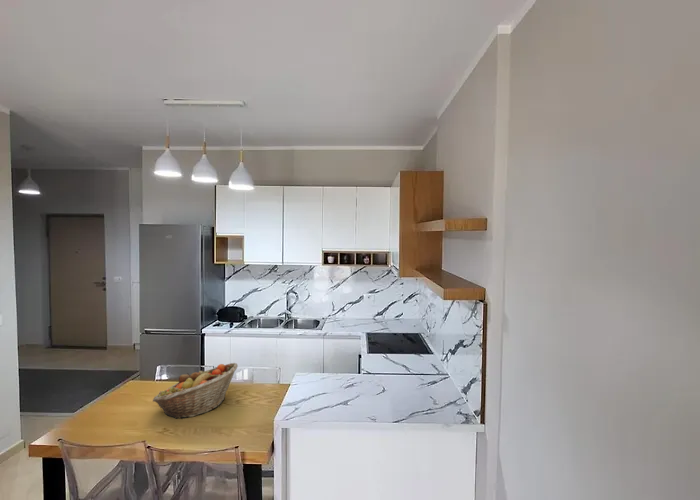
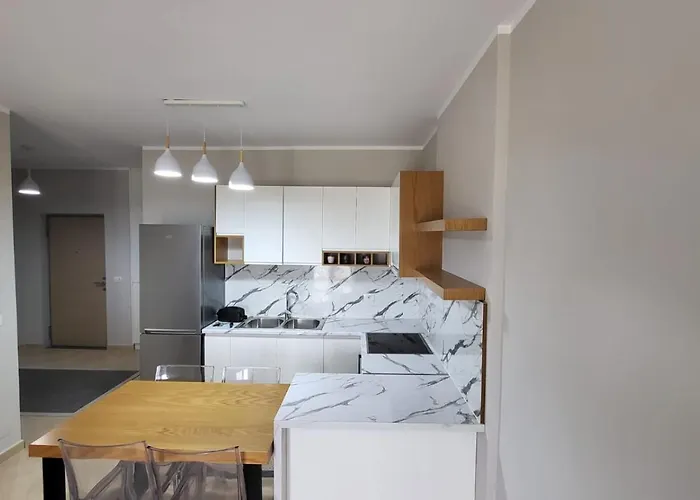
- fruit basket (198, 387)
